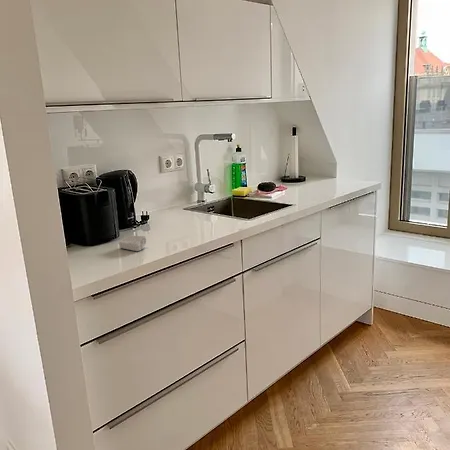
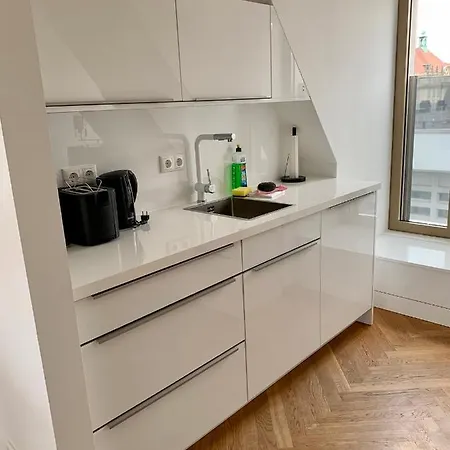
- soap bar (132, 242)
